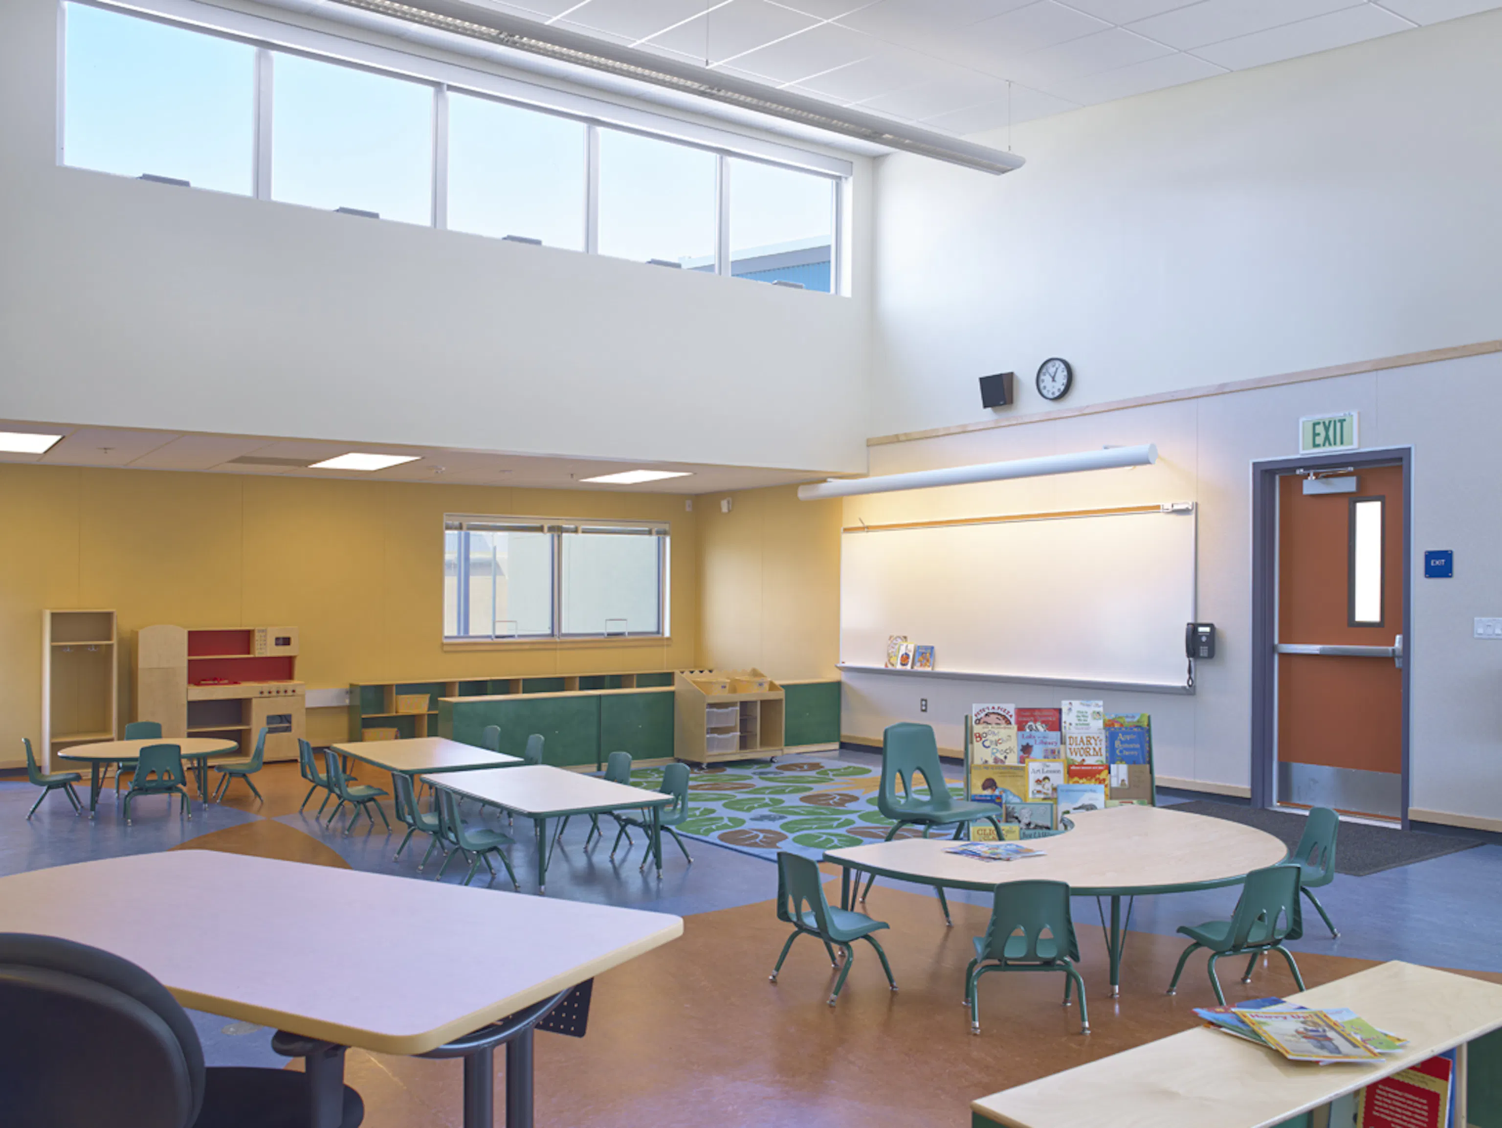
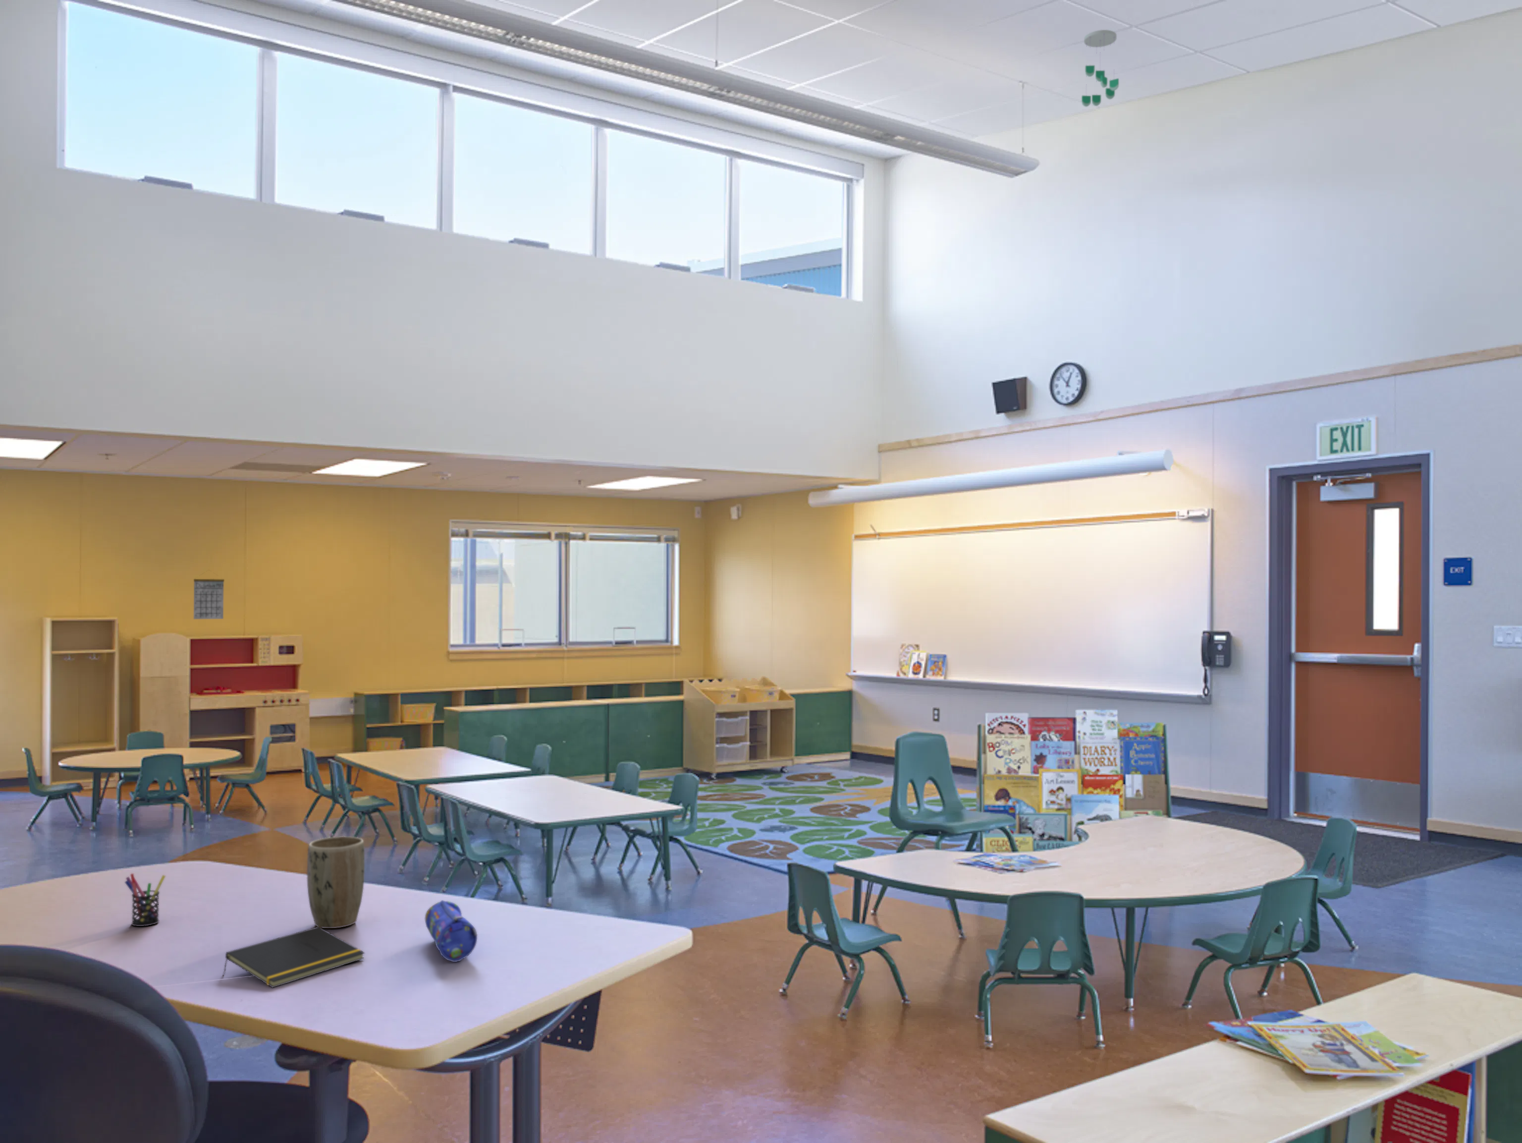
+ pencil case (450, 928)
+ notepad (296, 956)
+ pen holder (145, 898)
+ calendar (209, 594)
+ ceiling mobile (1099, 70)
+ plant pot (336, 882)
